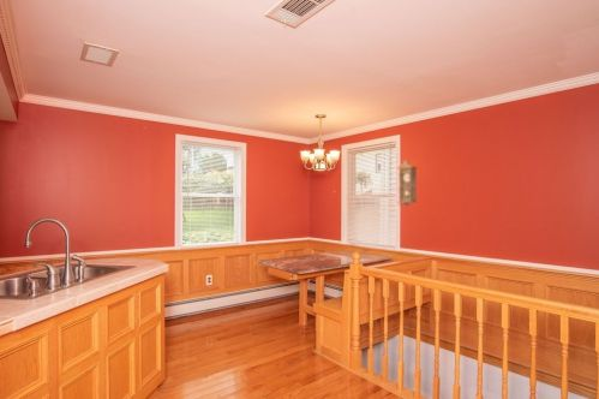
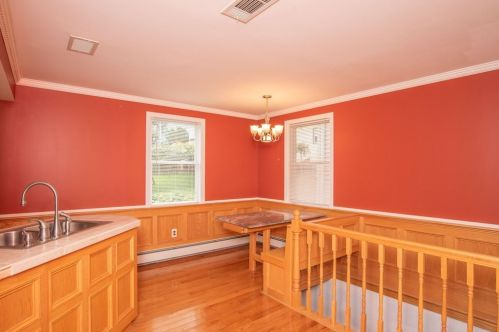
- pendulum clock (407, 184)
